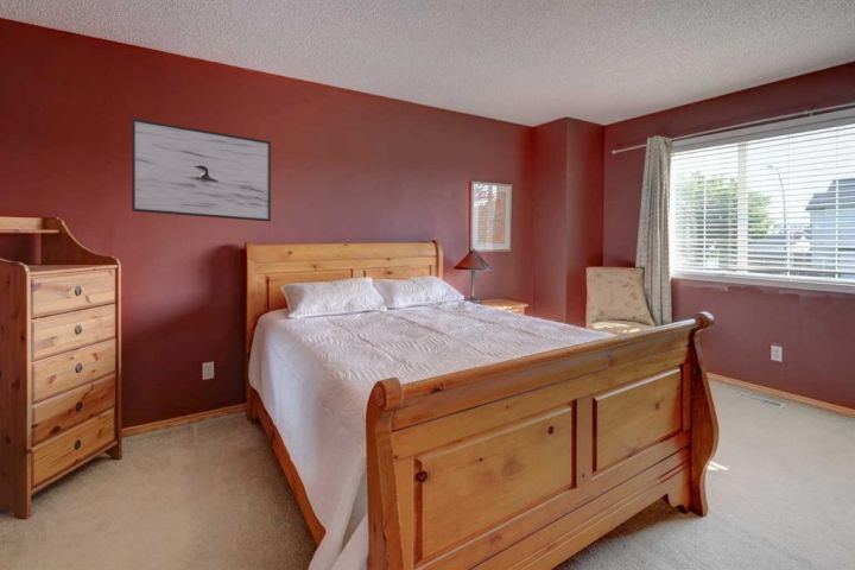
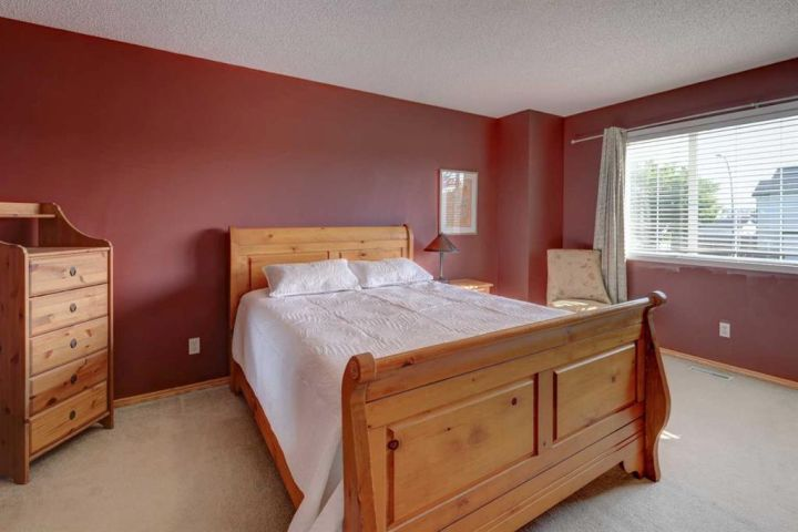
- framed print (205, 173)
